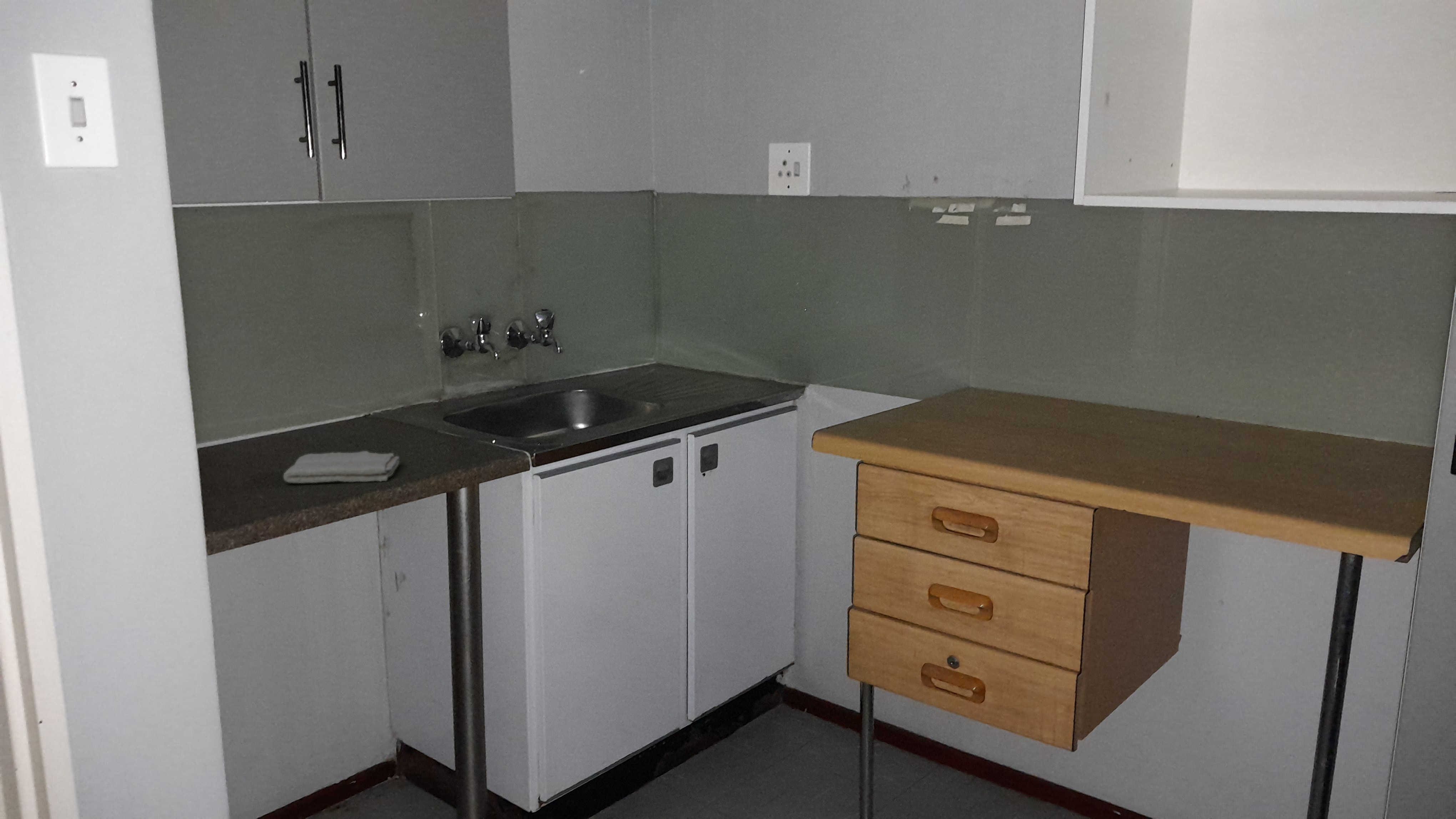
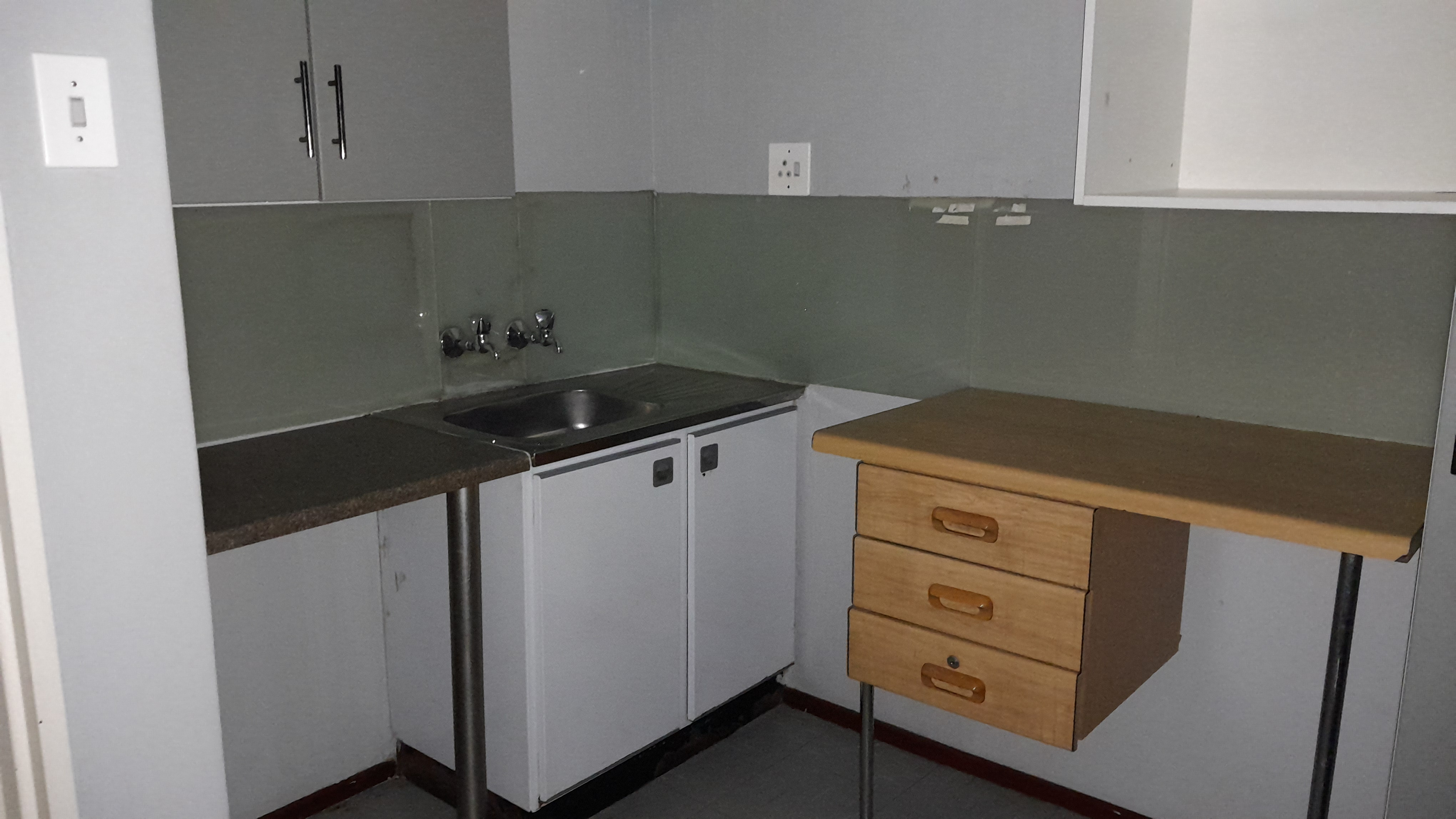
- washcloth (343, 467)
